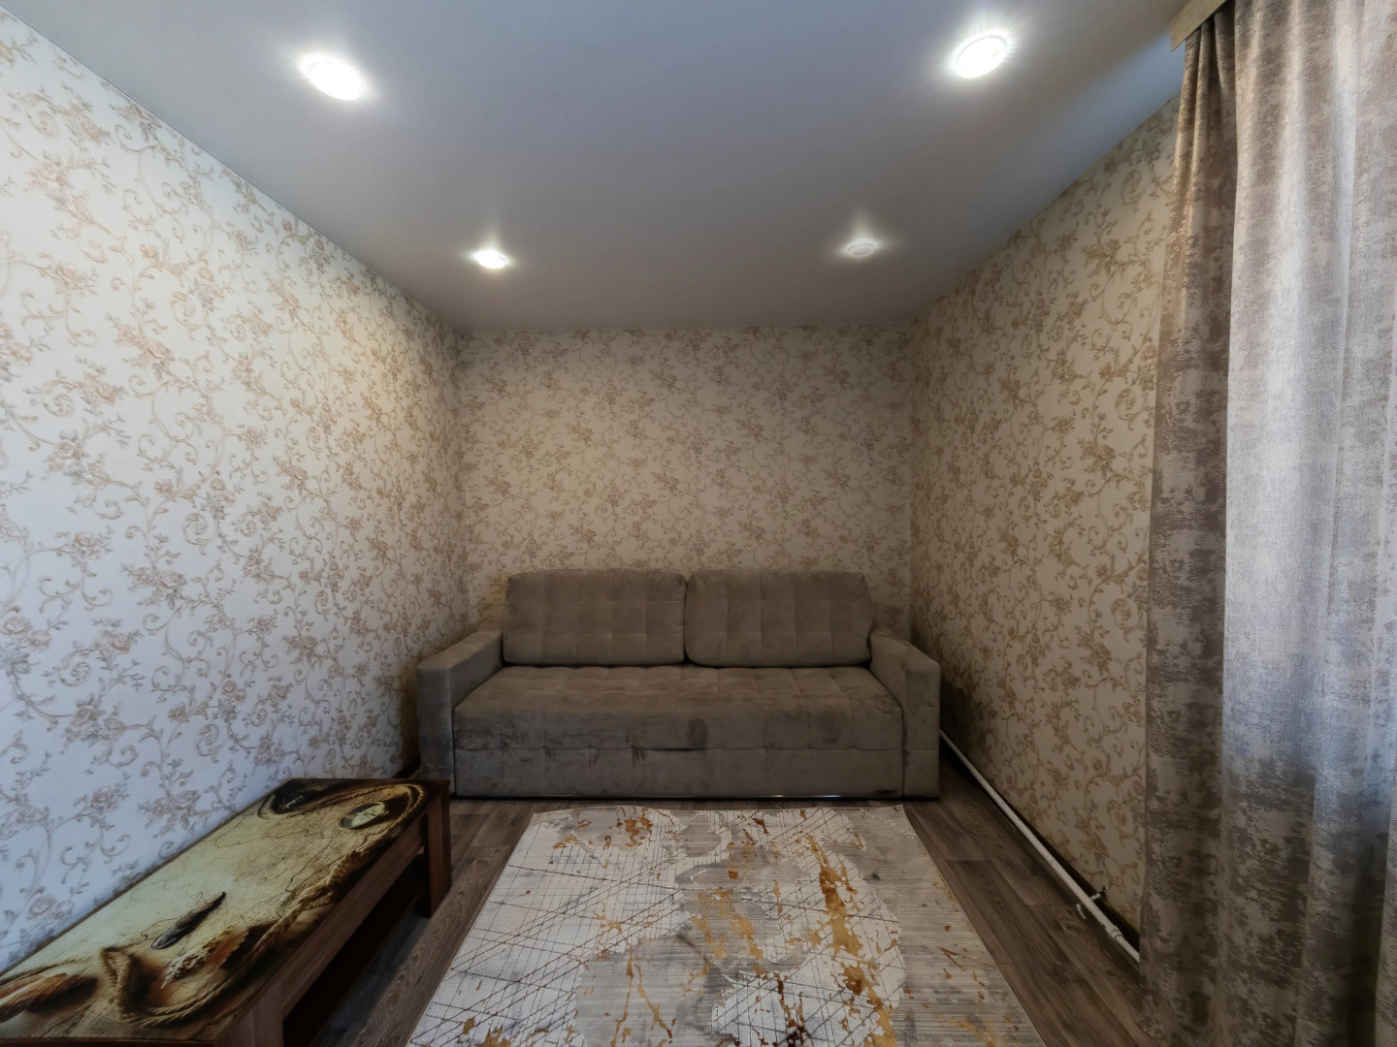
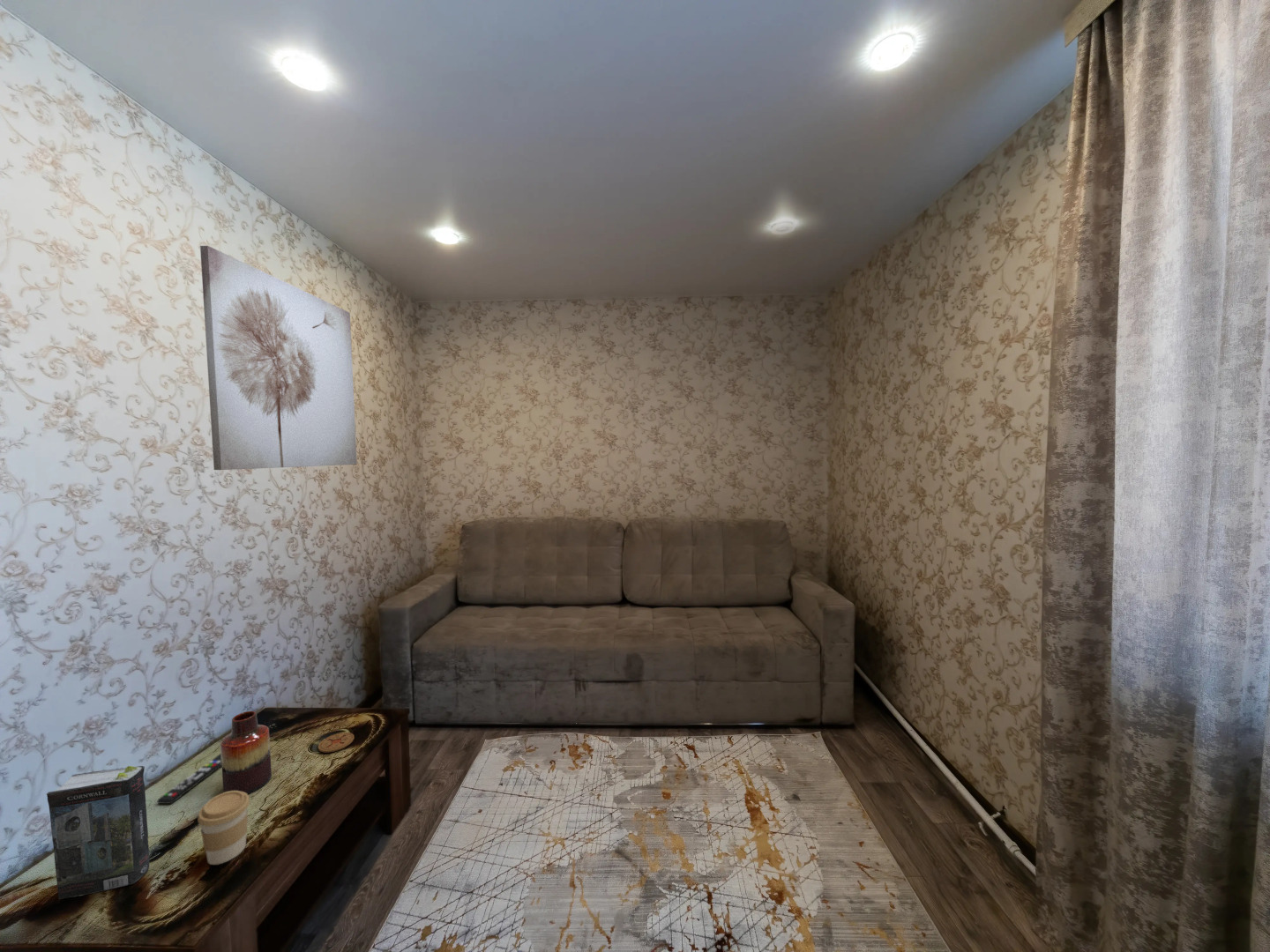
+ coffee cup (225, 826)
+ vase (246, 749)
+ wall art (294, 376)
+ remote control (204, 772)
+ coaster (336, 741)
+ book (103, 828)
